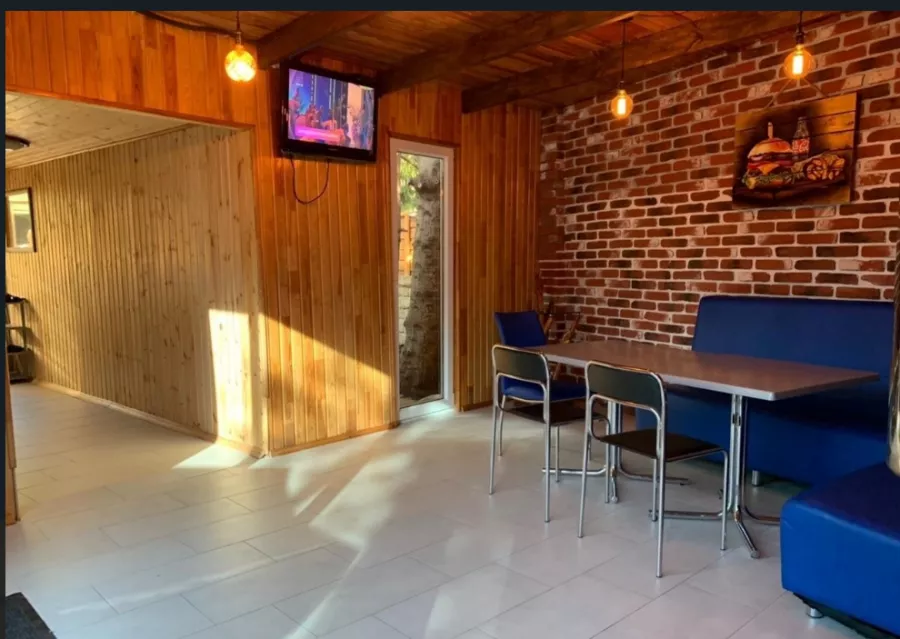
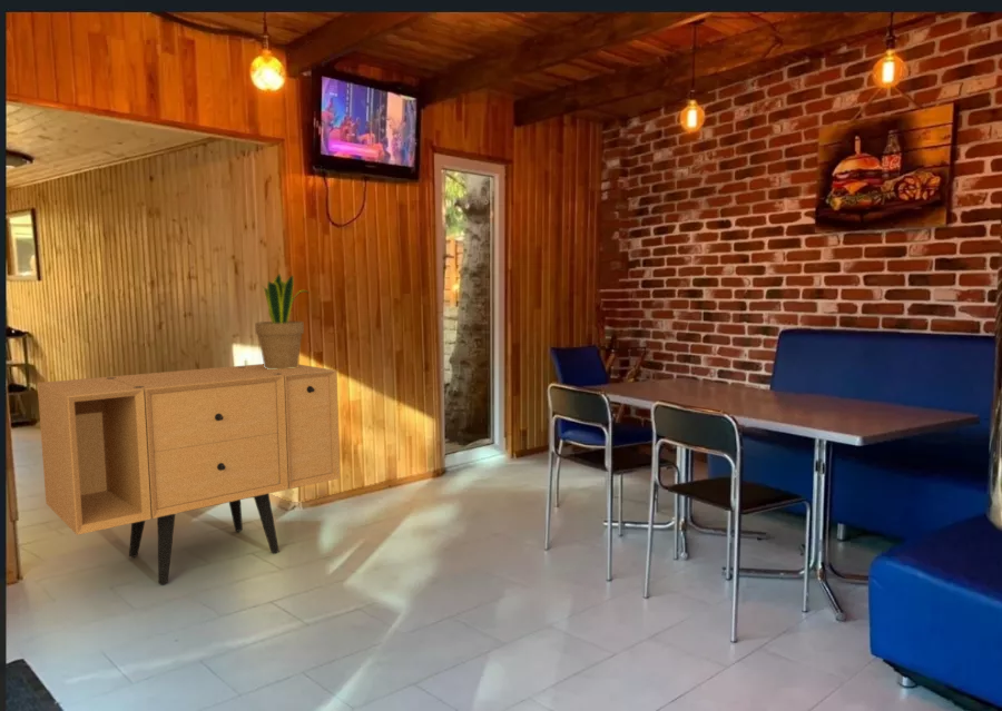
+ sideboard (200, 466)
+ potted plant (283, 319)
